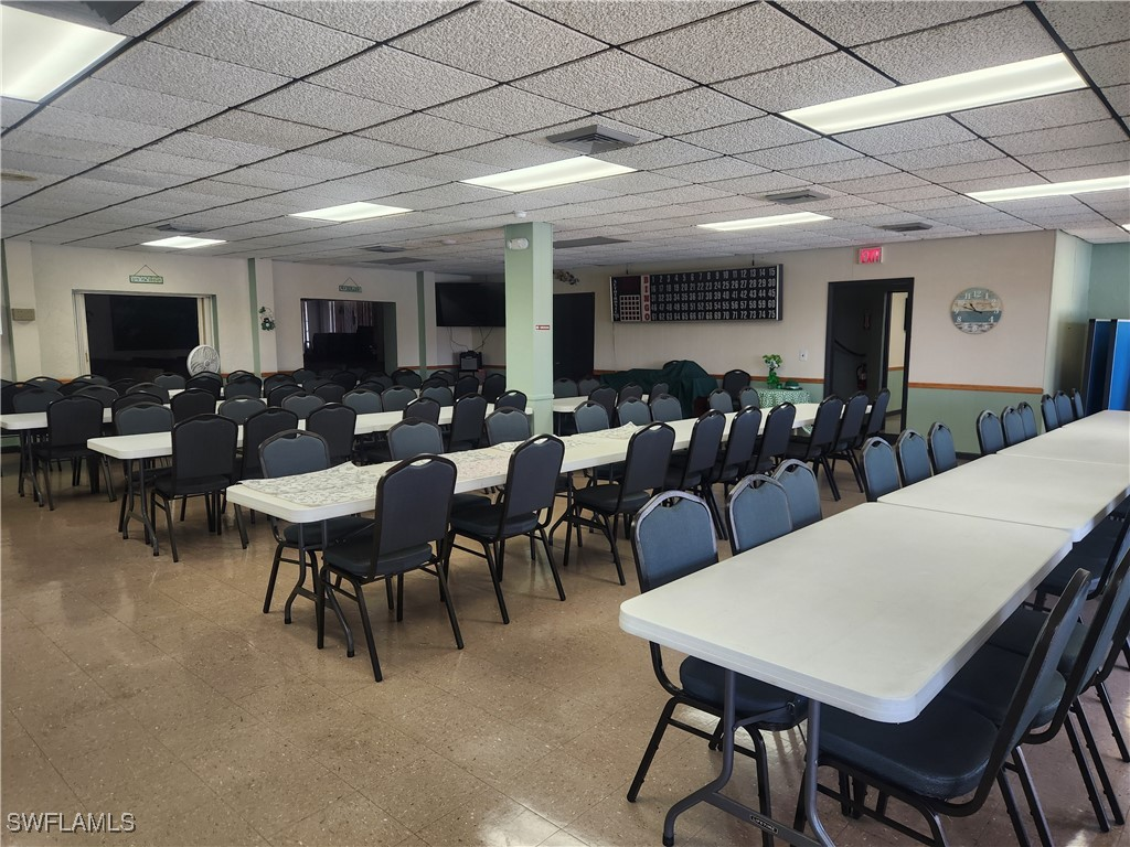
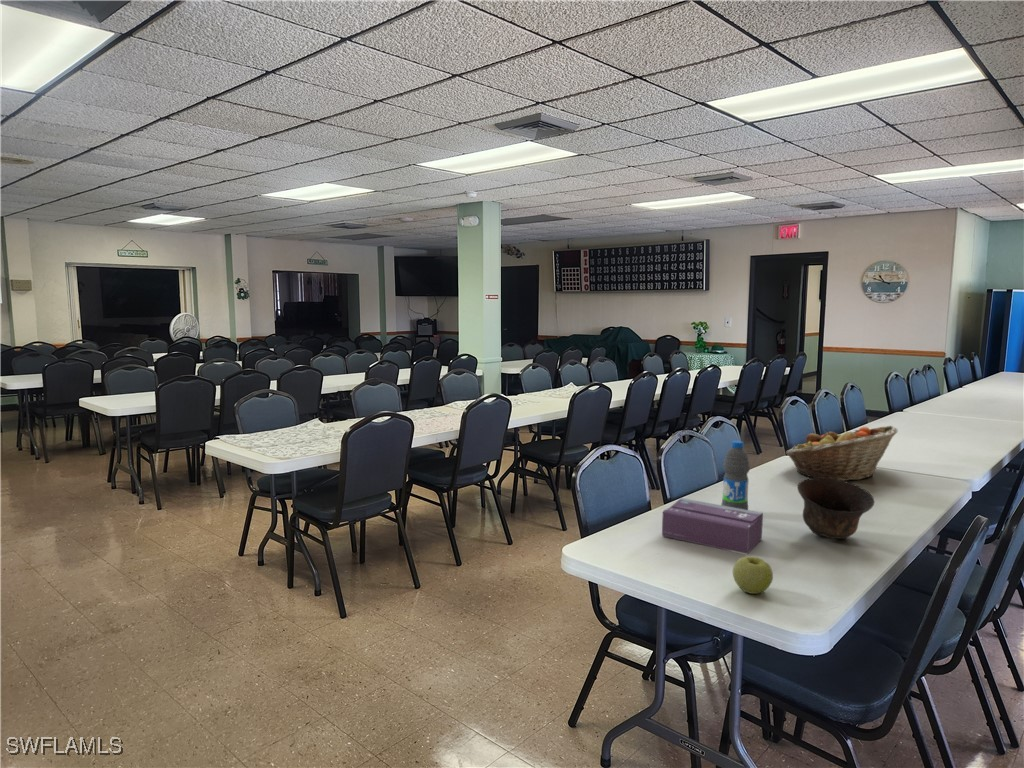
+ bowl (834, 512)
+ fruit basket (841, 448)
+ tissue box (712, 524)
+ water bottle (736, 477)
+ apple (752, 575)
